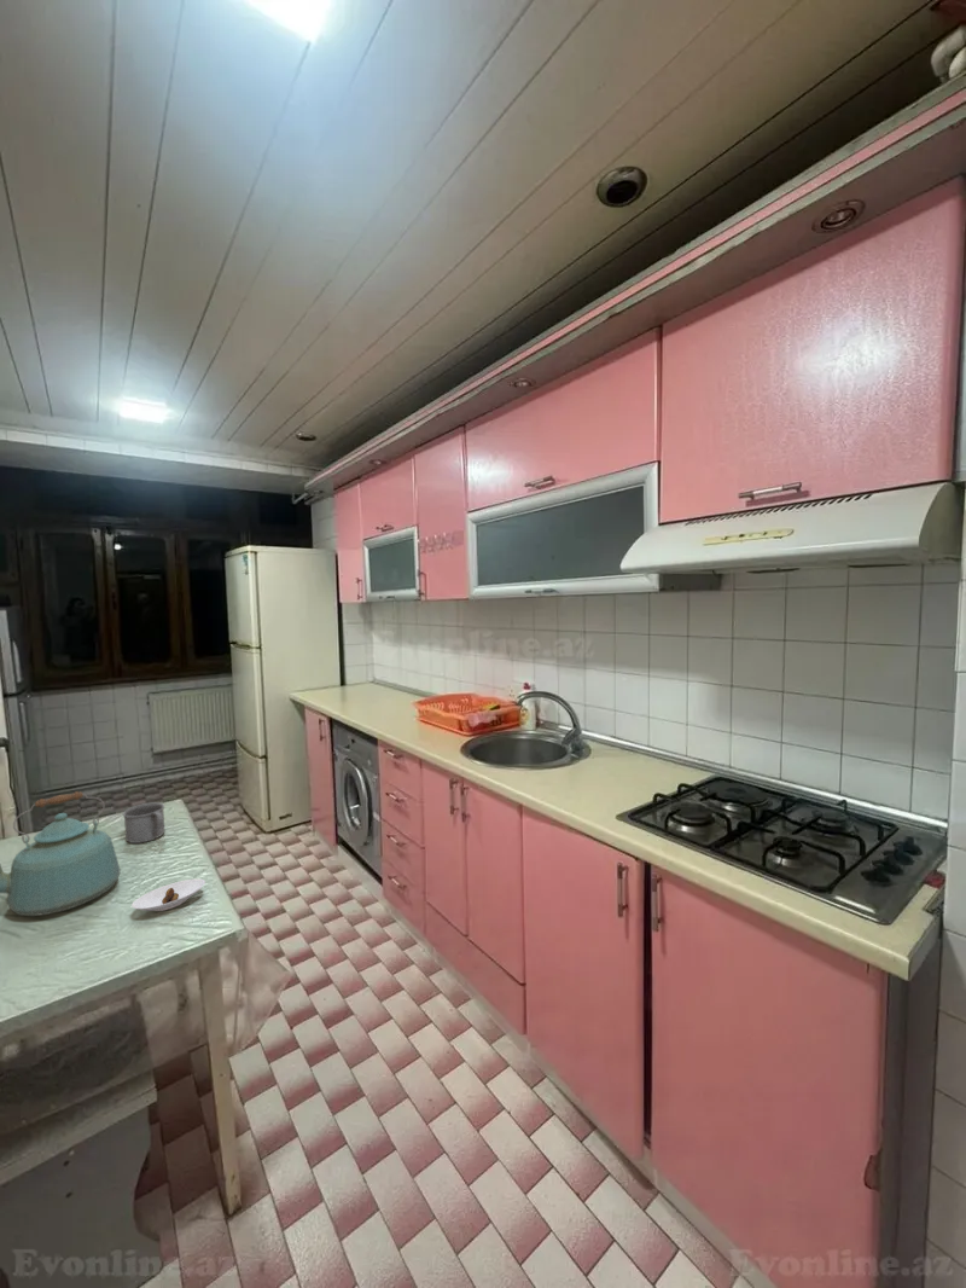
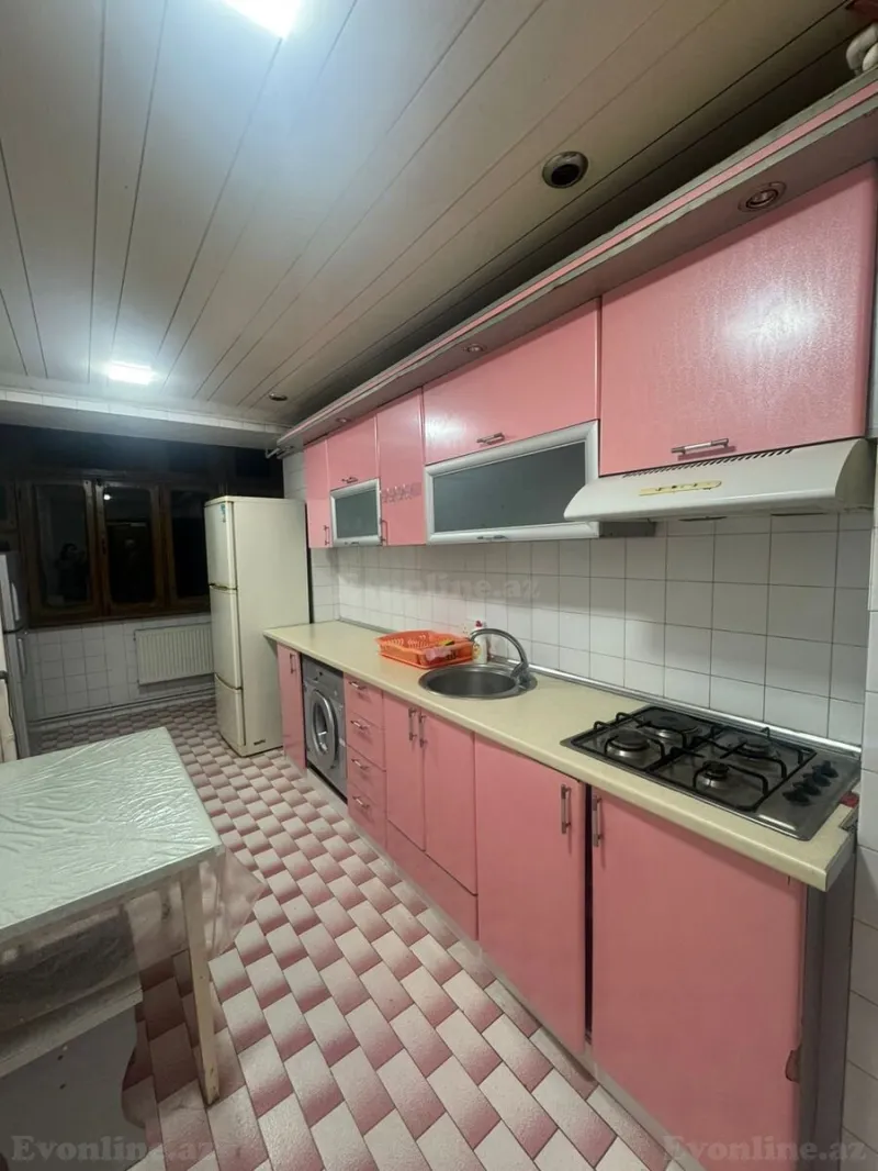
- saucer (170, 897)
- mug (146, 822)
- kettle (51, 848)
